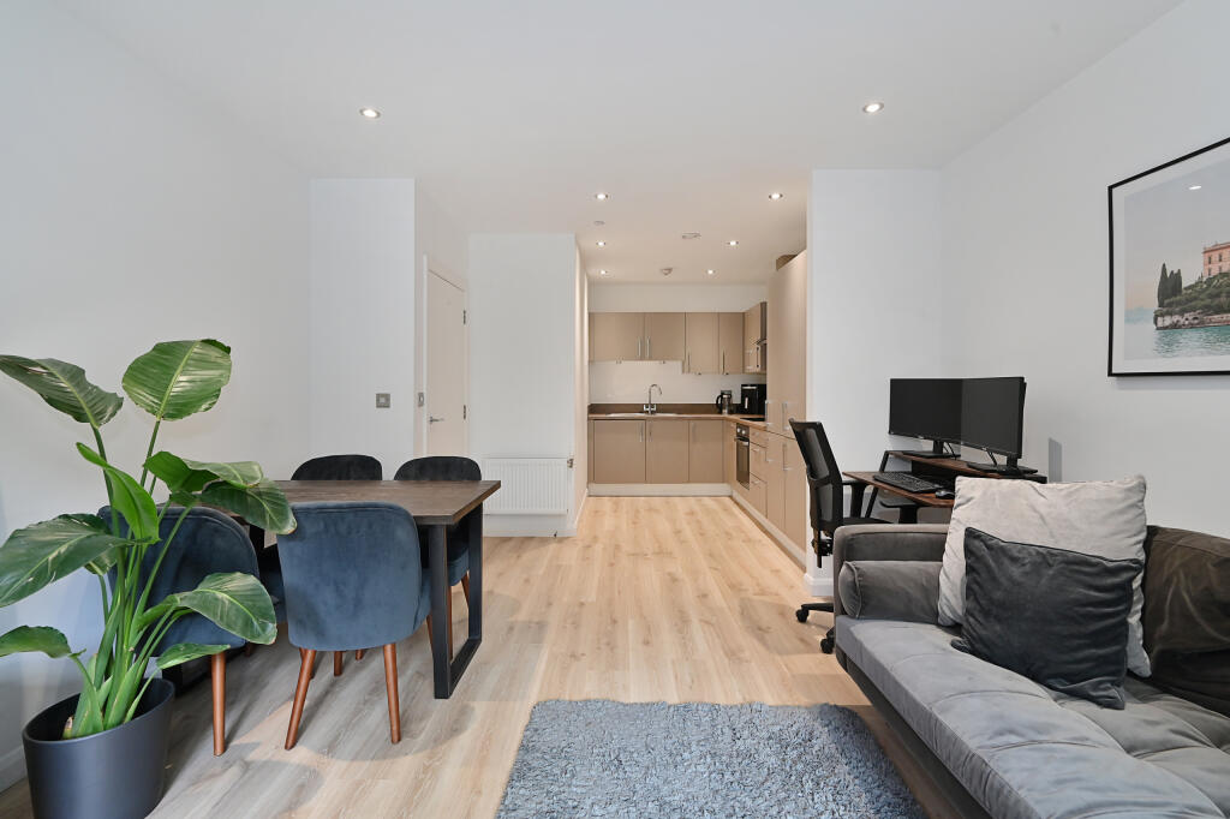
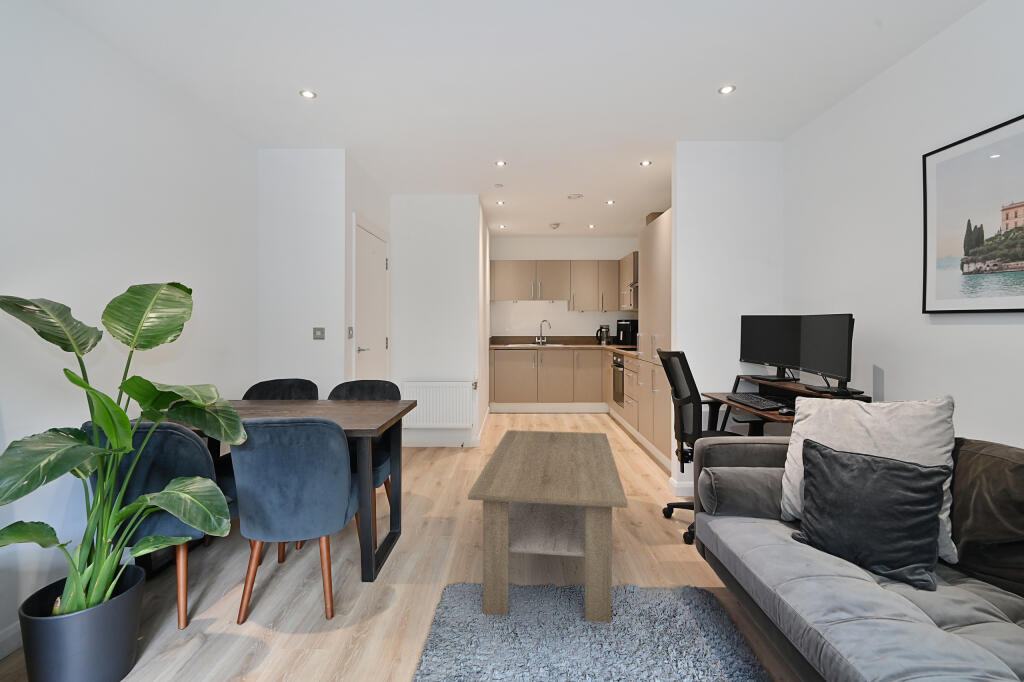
+ coffee table (551, 507)
